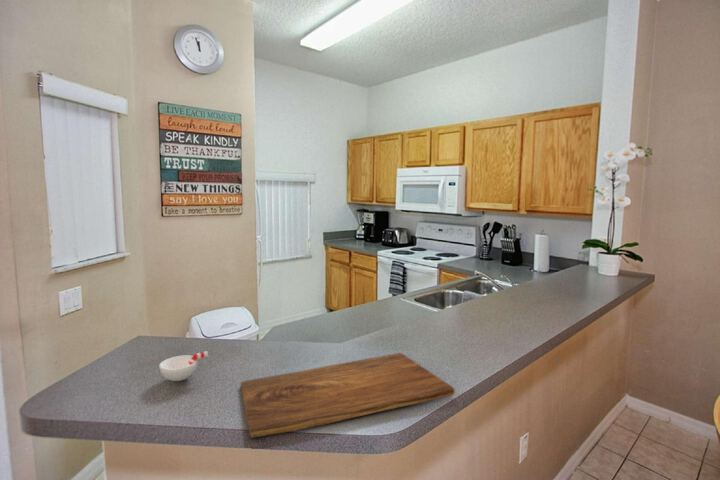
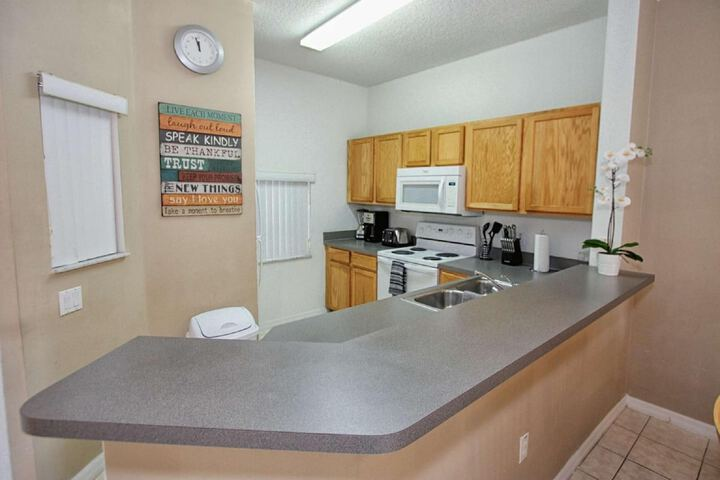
- cup (183, 366)
- cutting board (344, 387)
